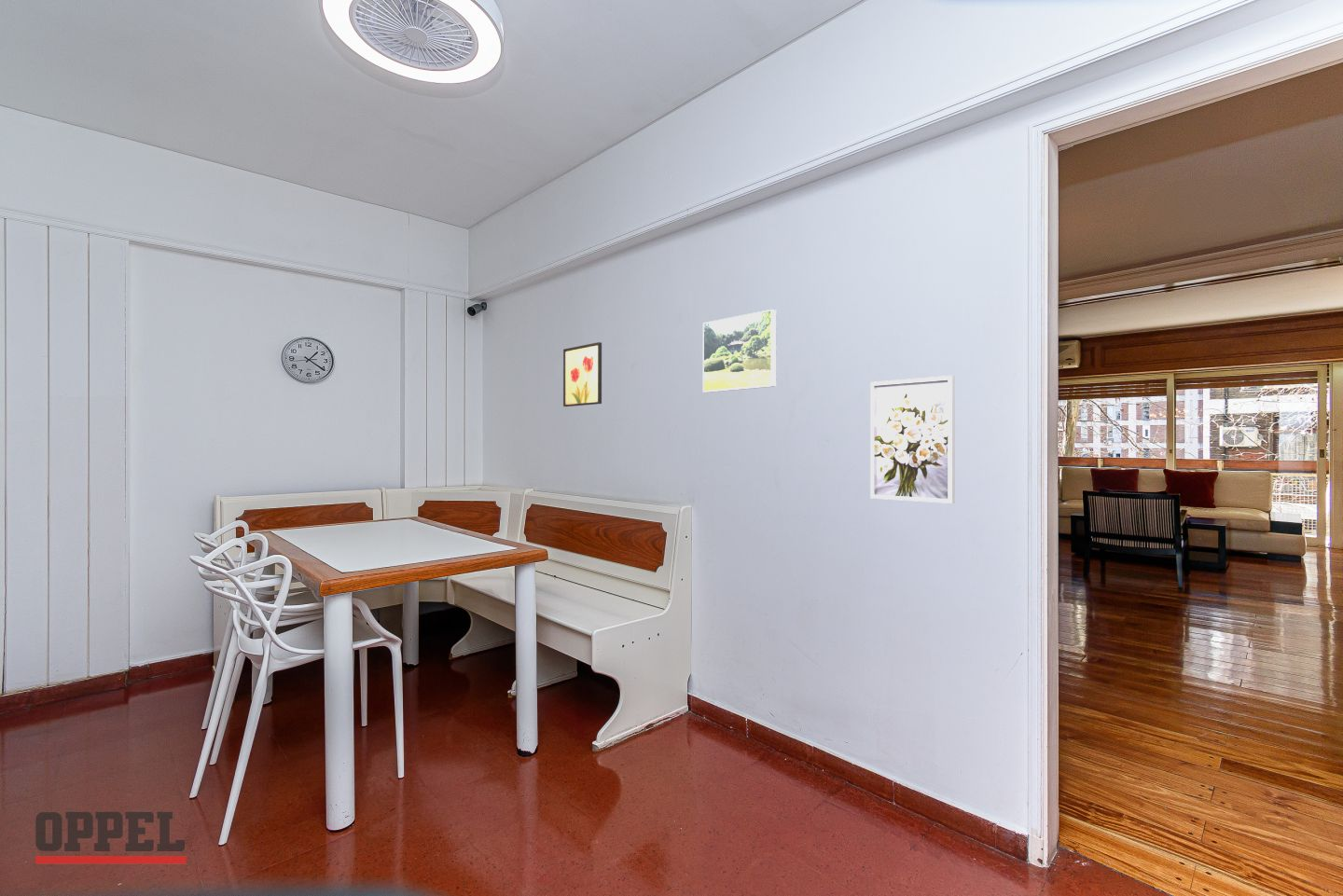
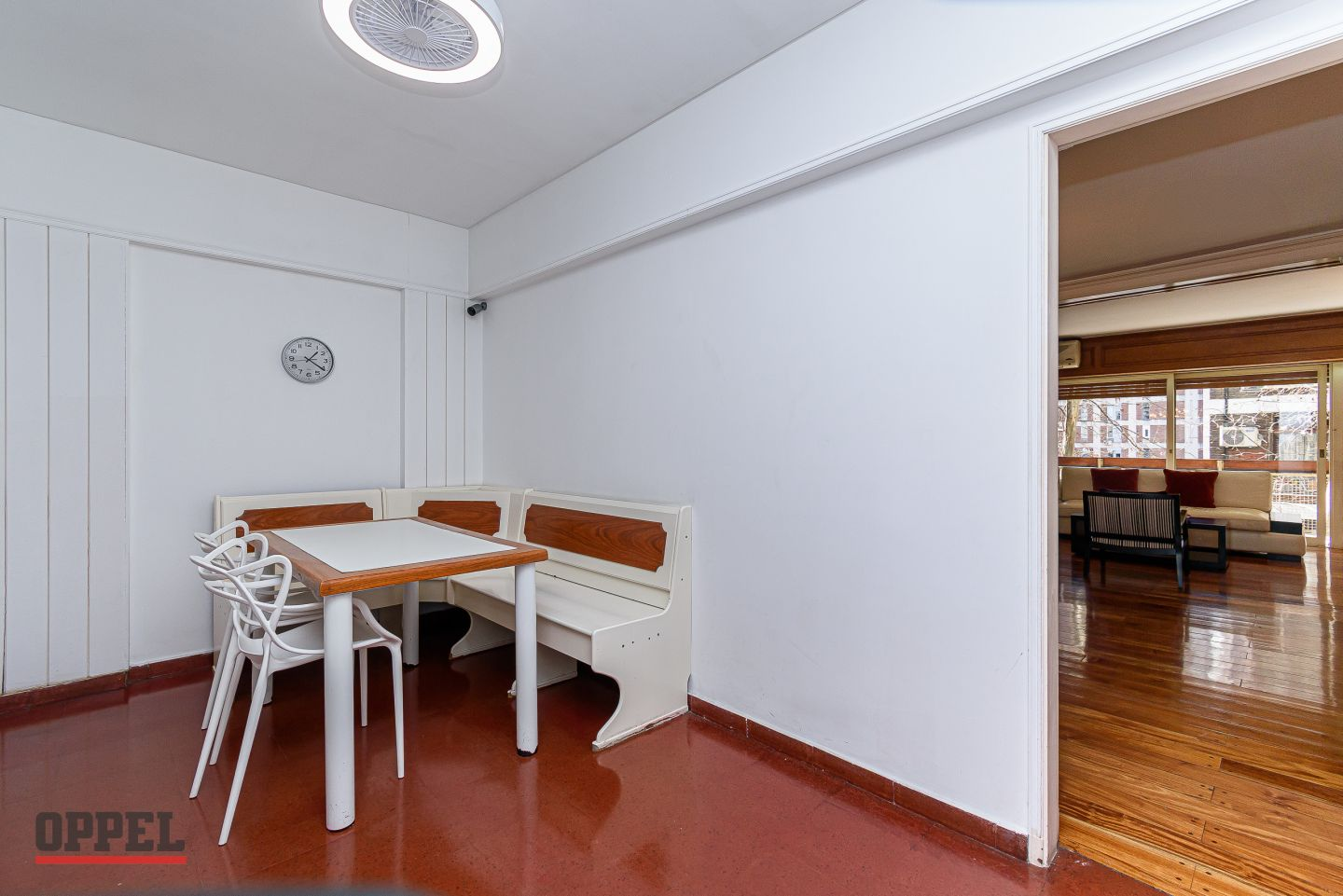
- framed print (738, 352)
- wall art (583, 375)
- wall art (910, 439)
